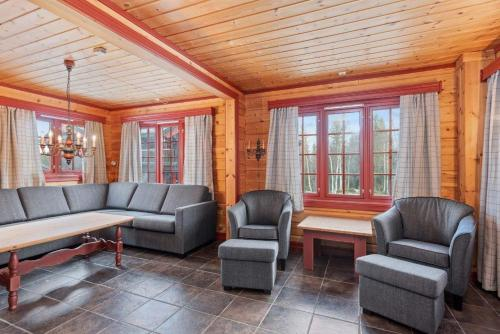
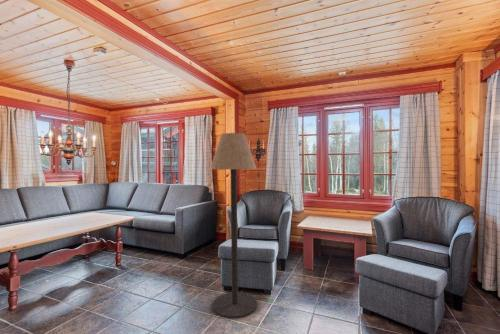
+ floor lamp (234, 220)
